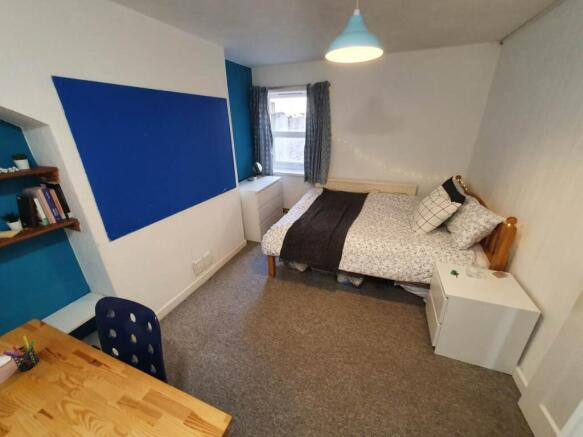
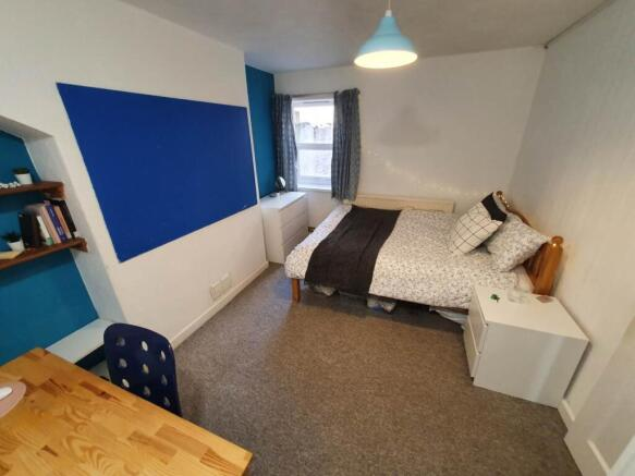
- pen holder (25, 353)
